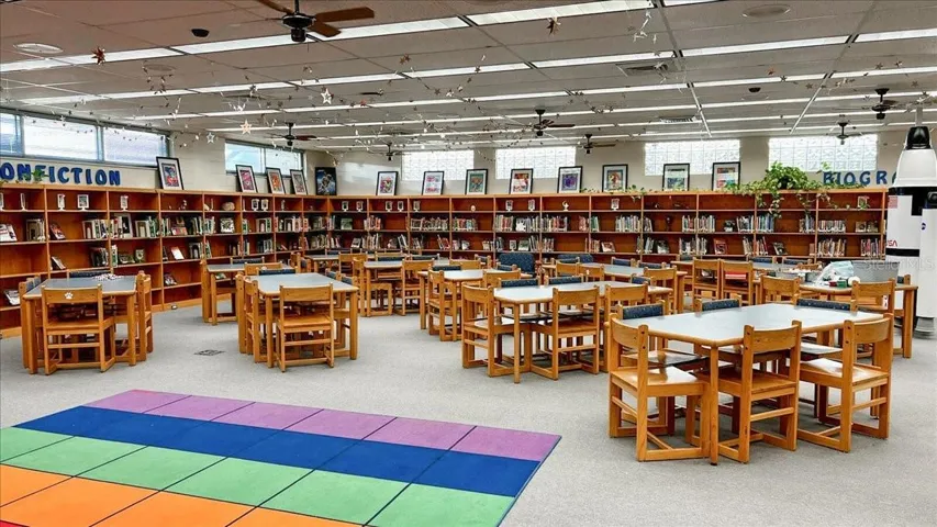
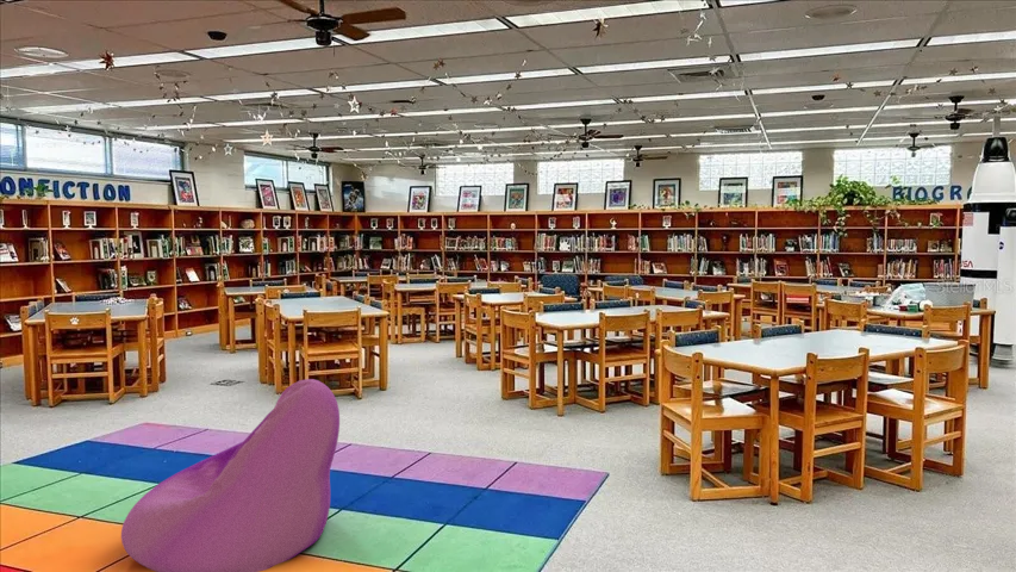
+ bean bag chair (236, 459)
